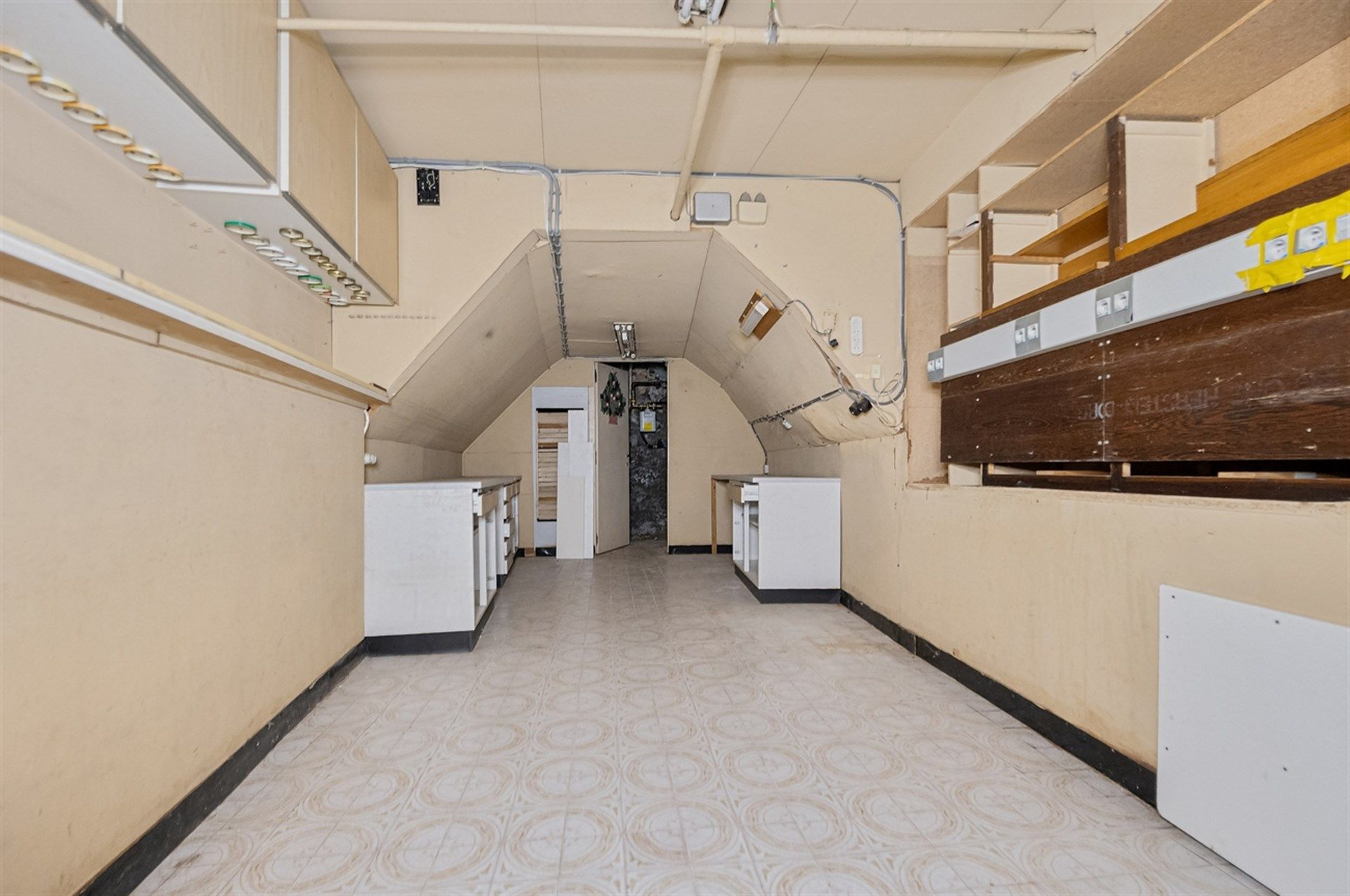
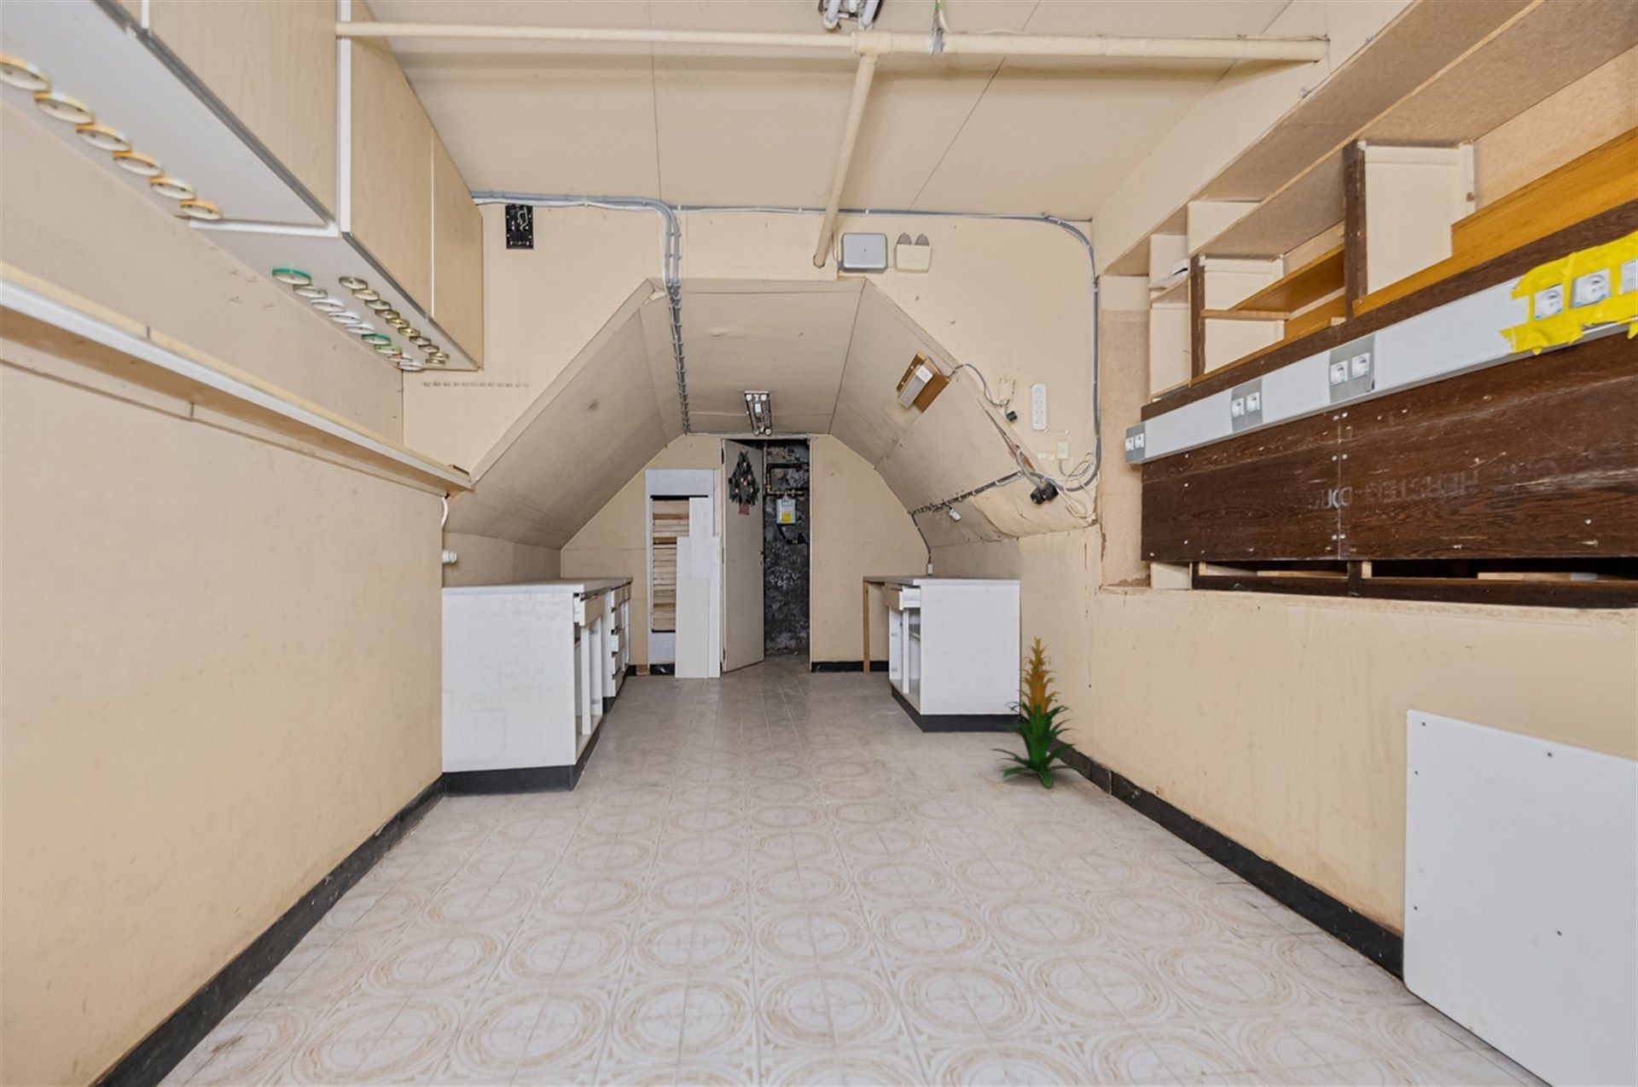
+ indoor plant (1039, 705)
